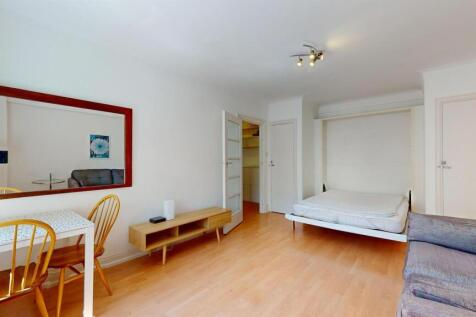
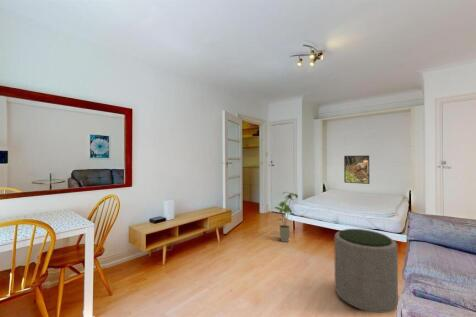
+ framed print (356, 169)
+ ottoman (364, 266)
+ house plant (287, 215)
